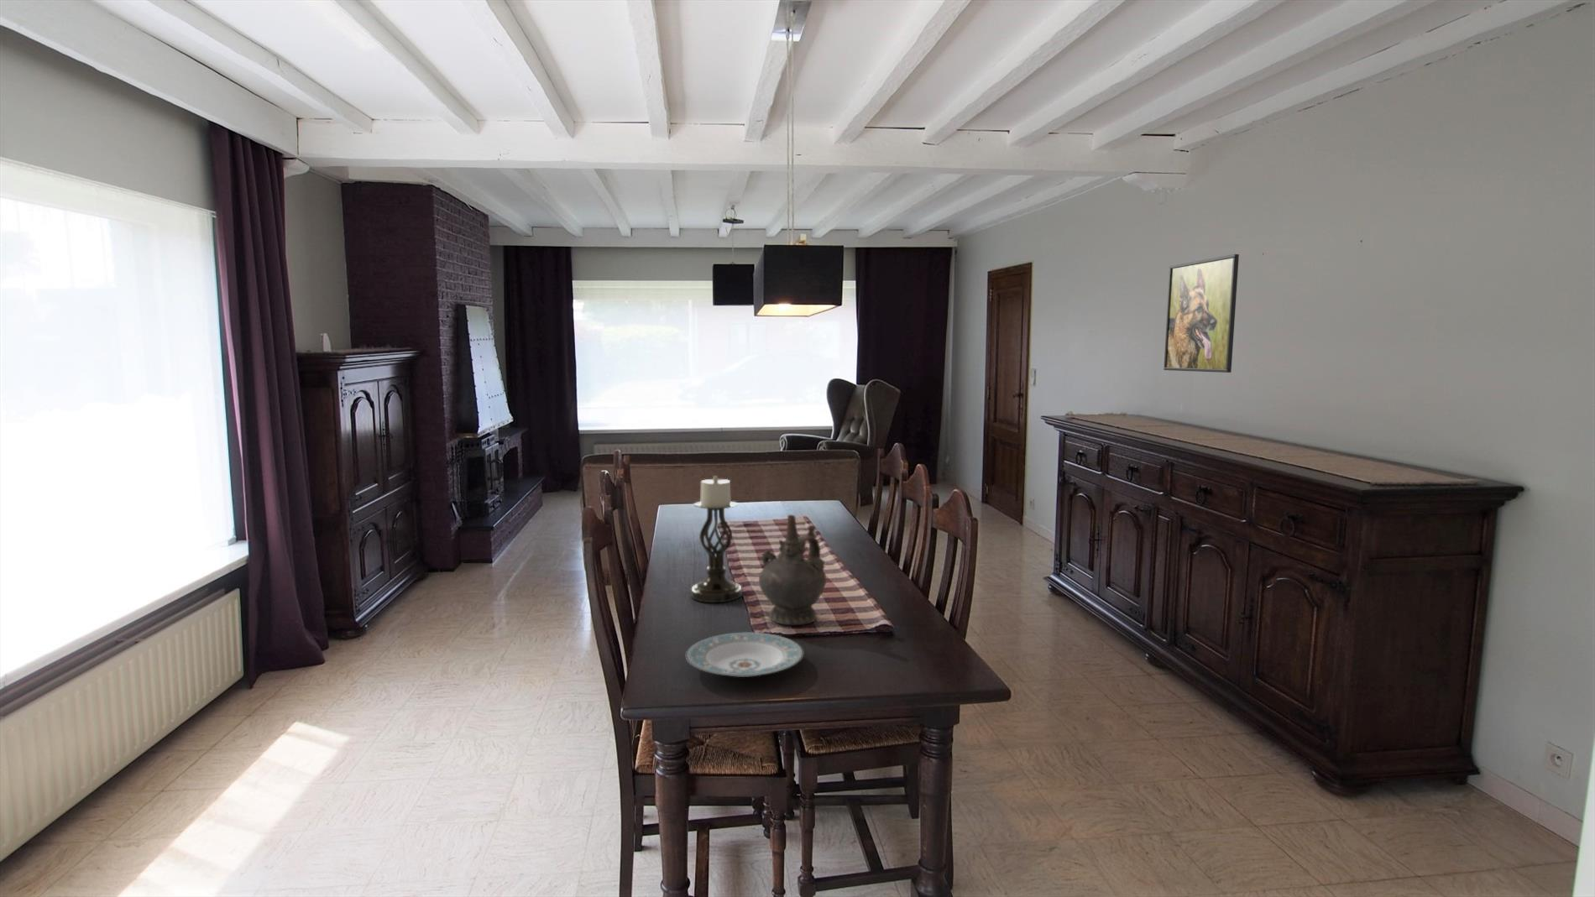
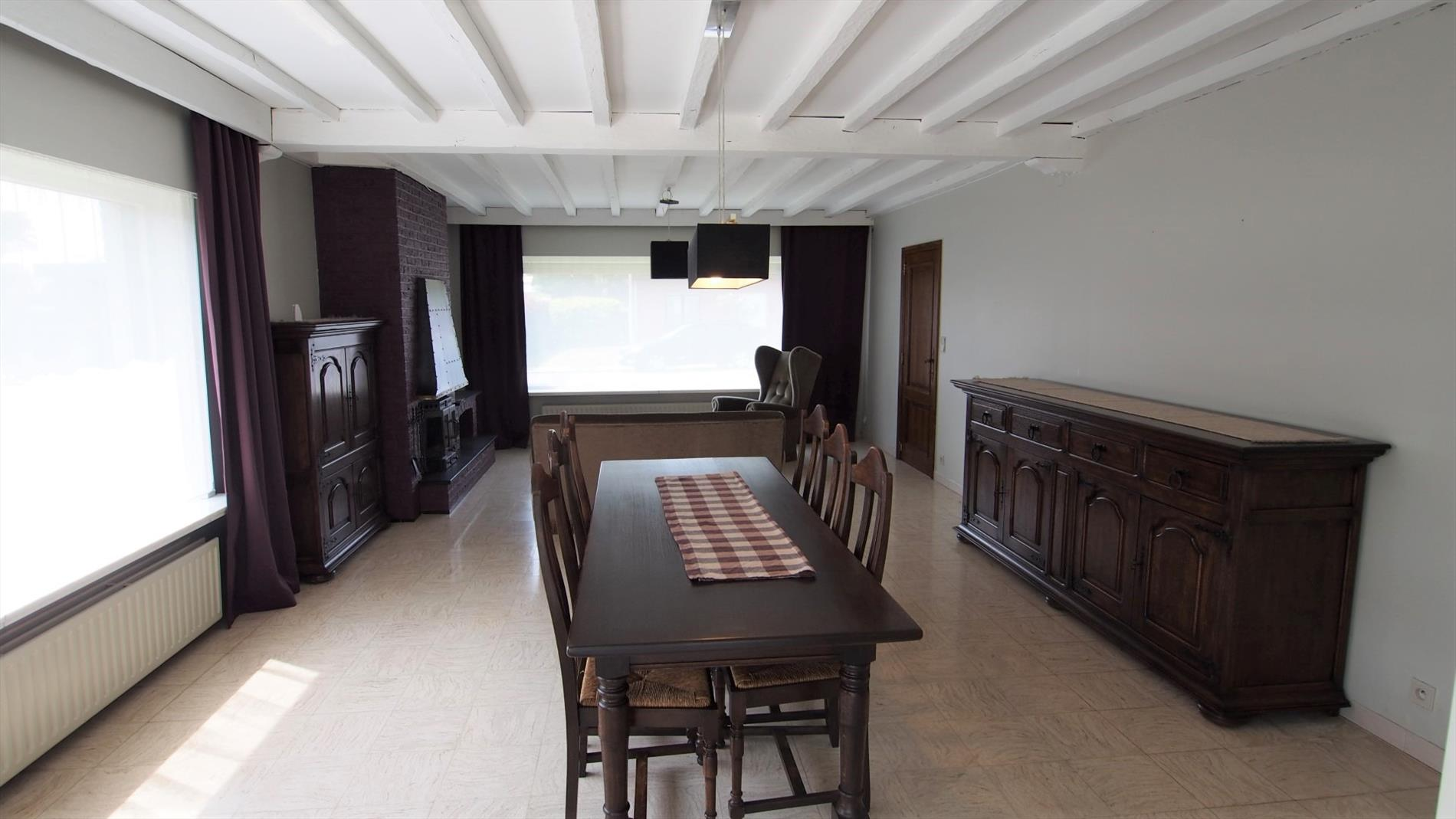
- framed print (1198, 317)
- candle holder (716, 536)
- plate (745, 658)
- ceremonial vessel (794, 565)
